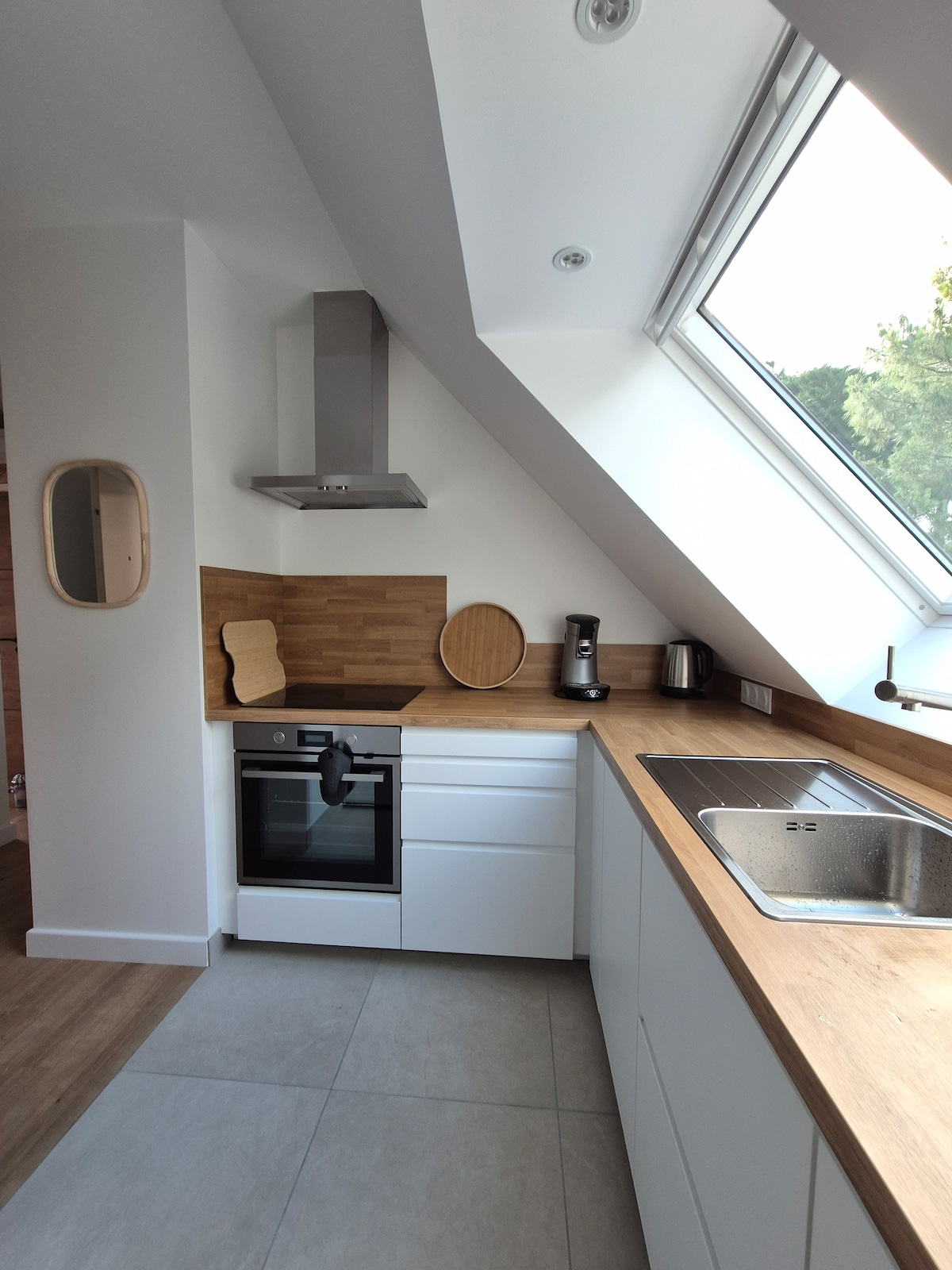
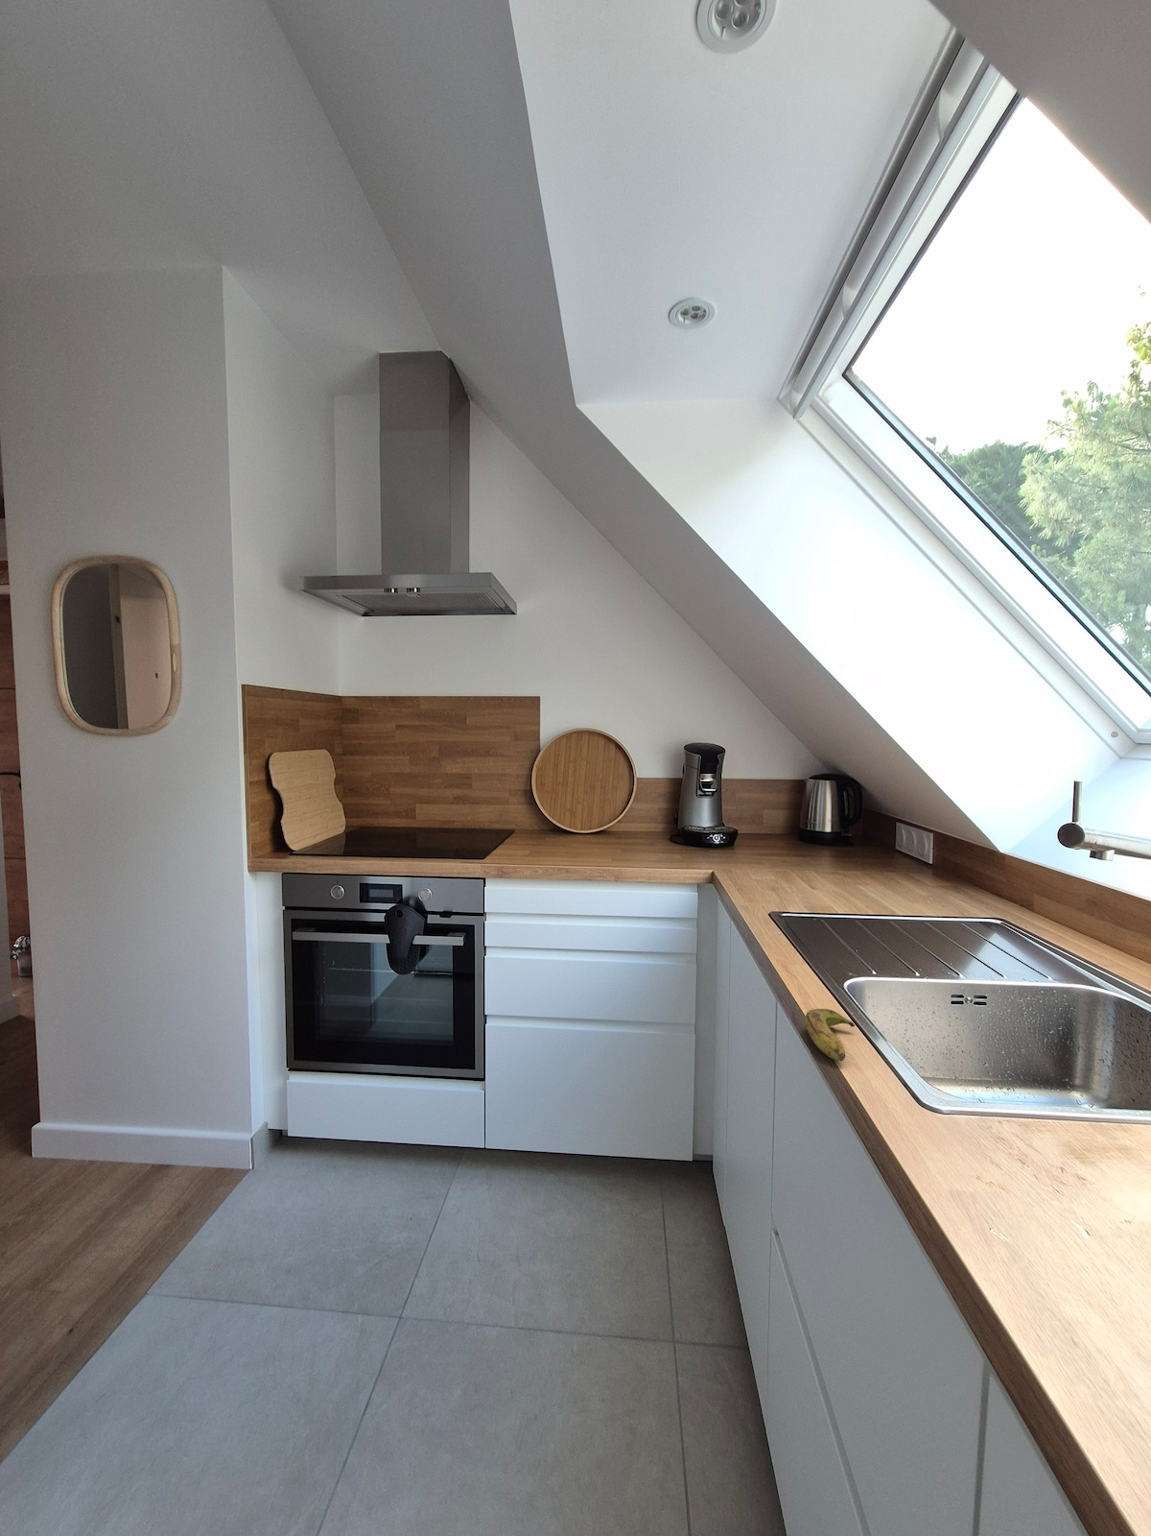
+ banana (832, 1032)
